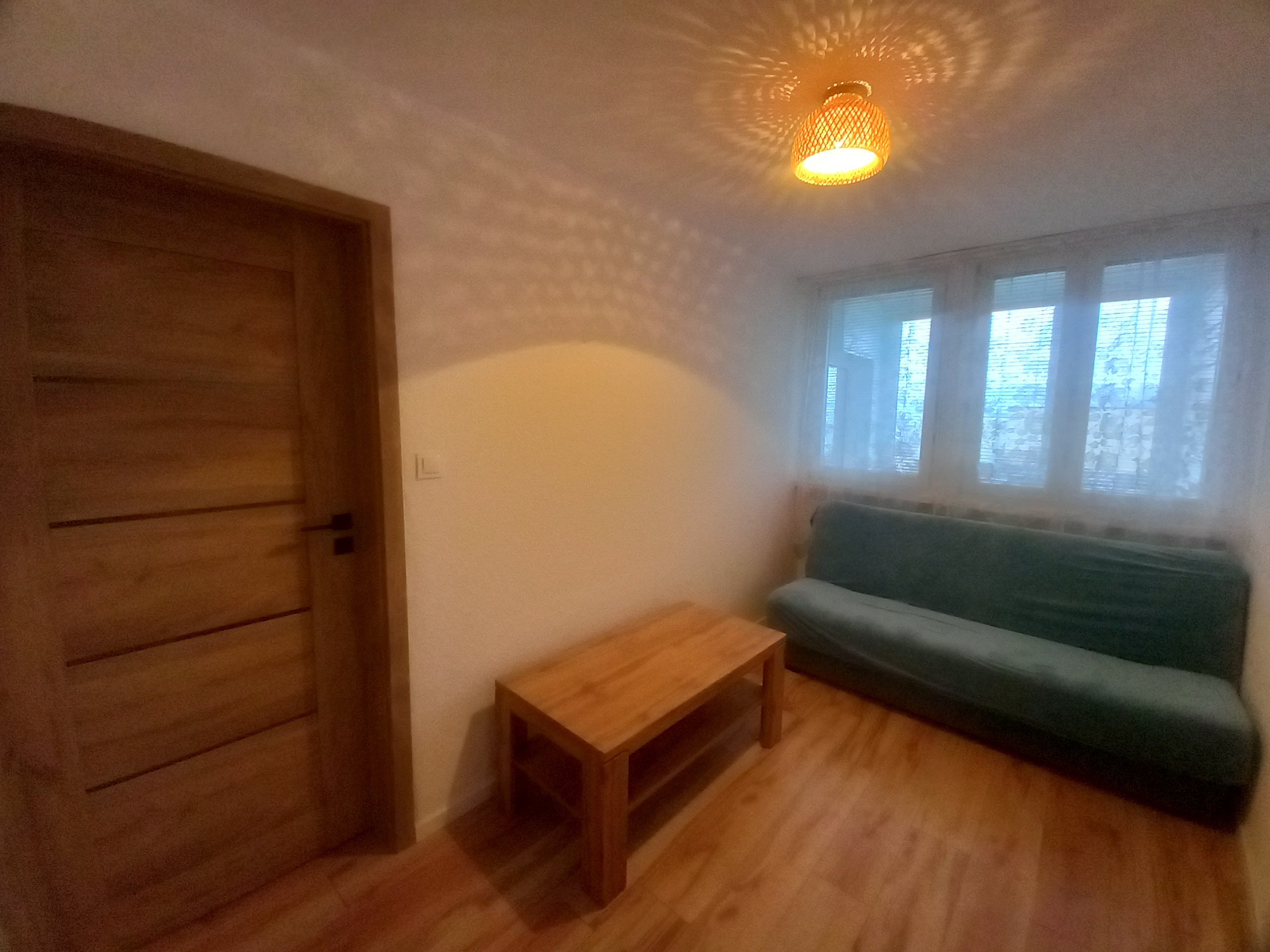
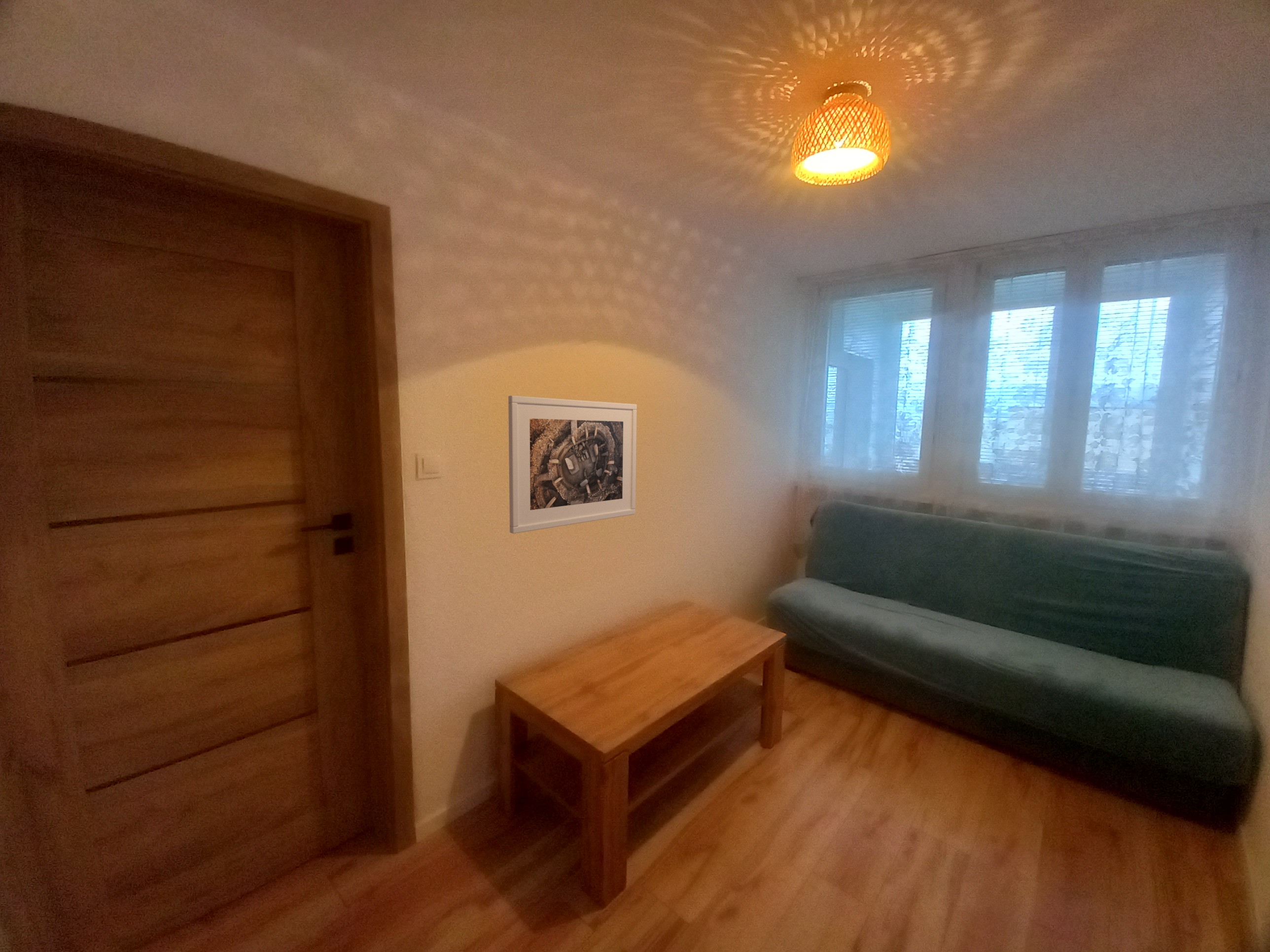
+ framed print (579, 462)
